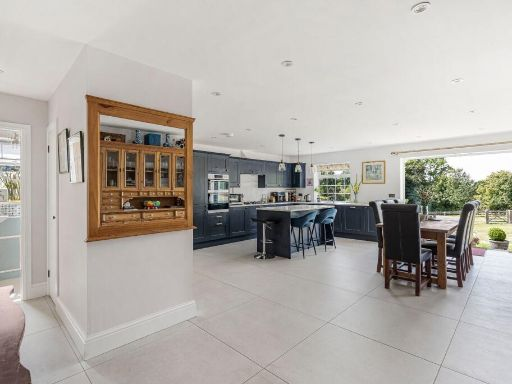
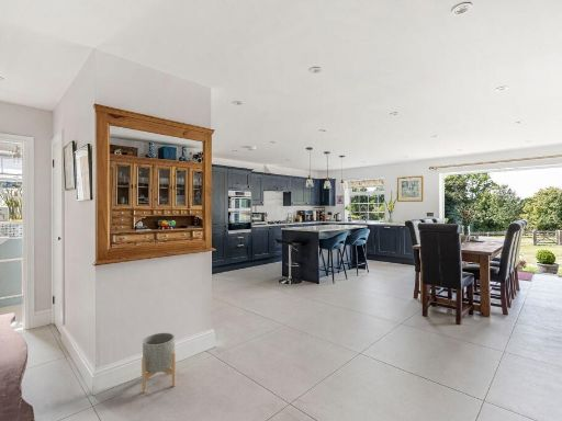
+ planter (158, 360)
